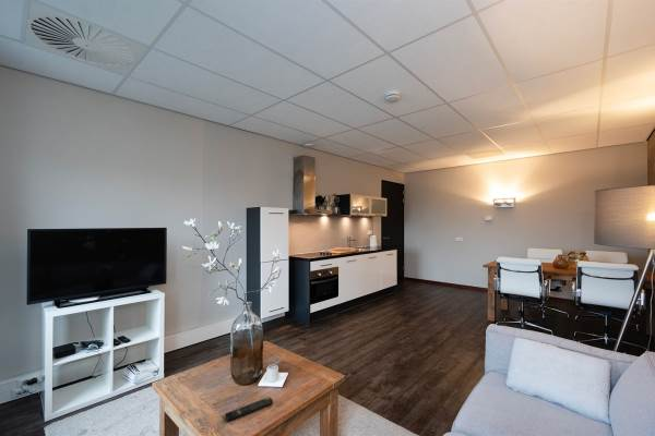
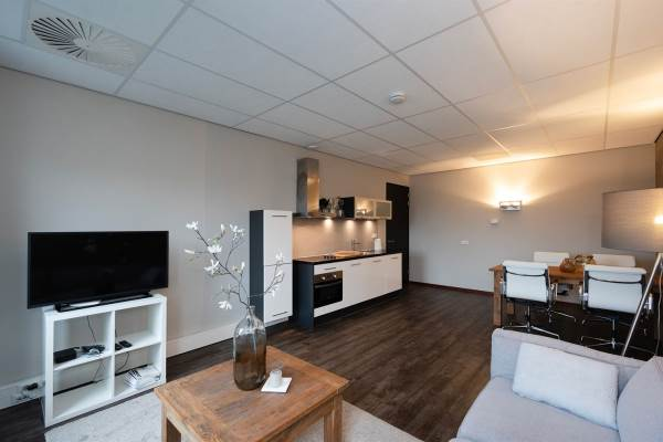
- remote control (250, 408)
